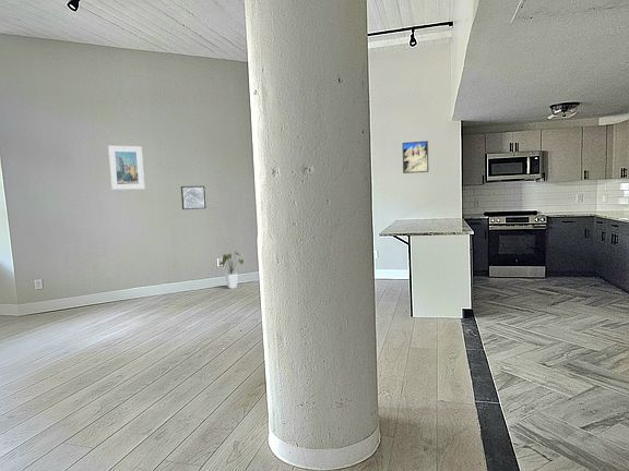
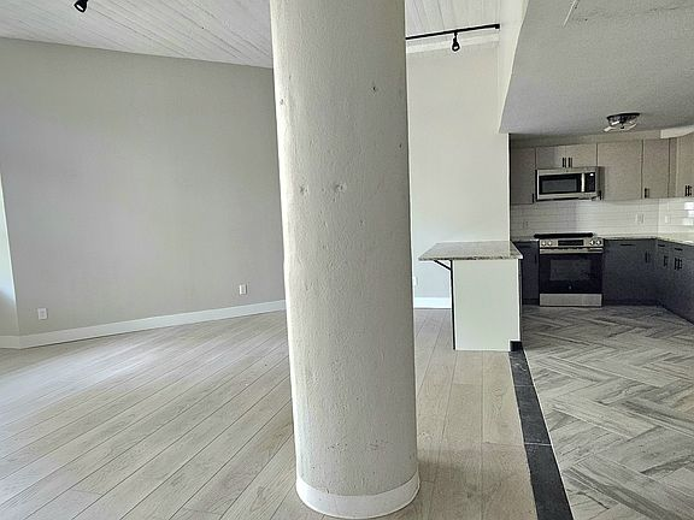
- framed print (415, 157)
- wall art (193, 197)
- house plant (233, 269)
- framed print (127, 168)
